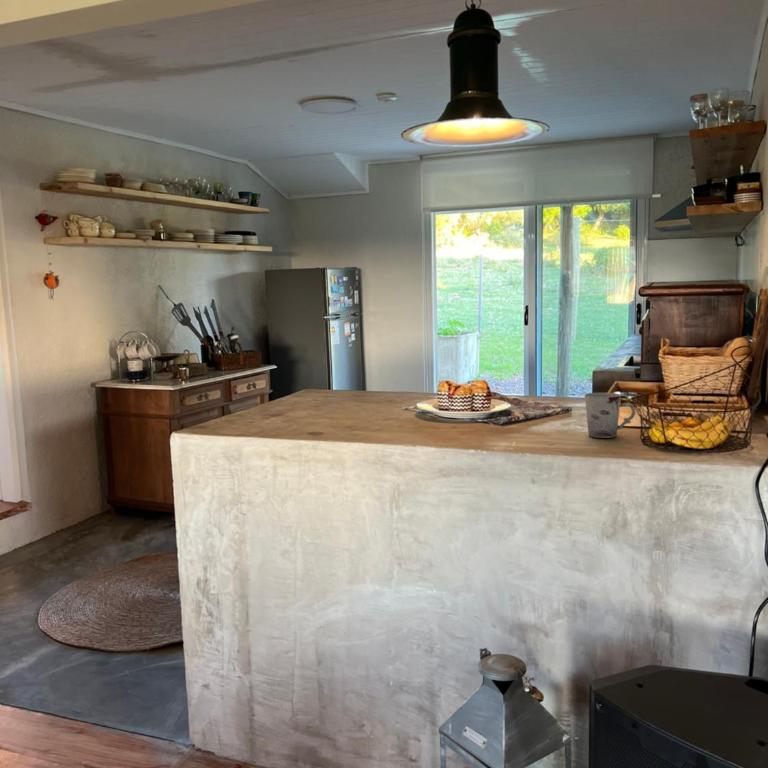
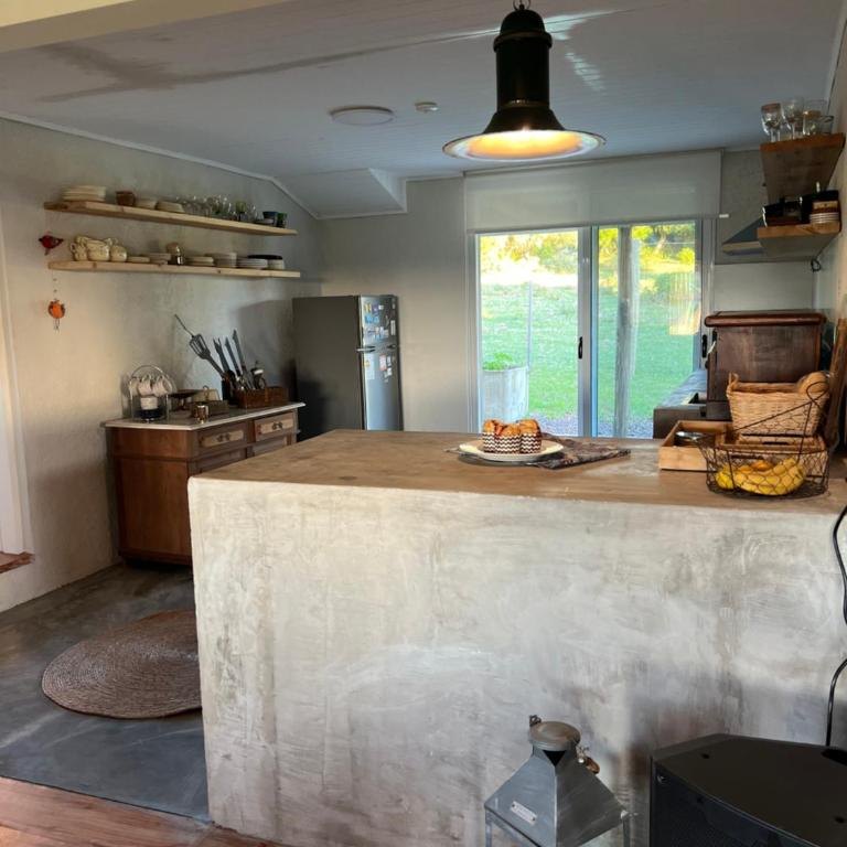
- cup (609, 415)
